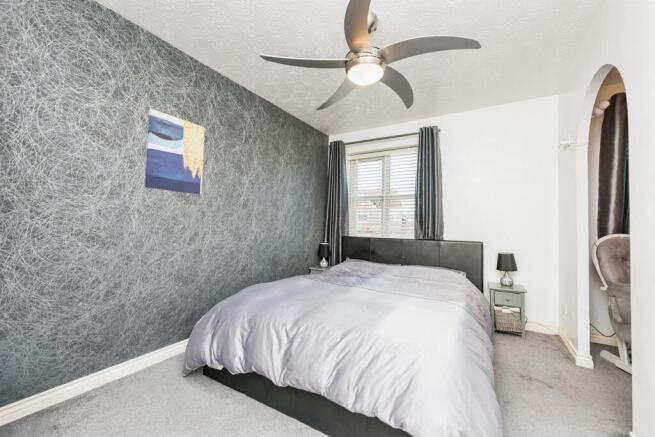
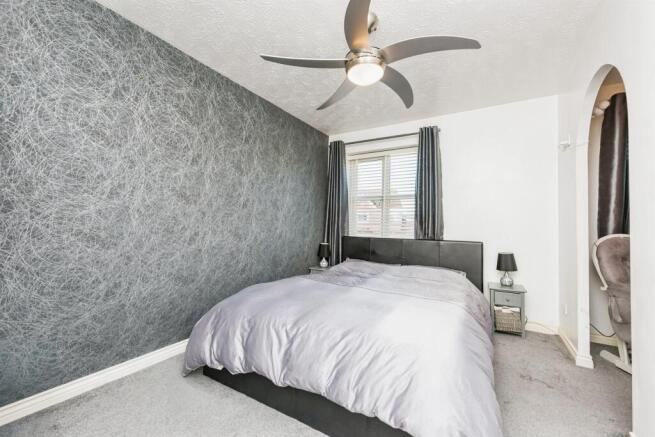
- wall art (177, 154)
